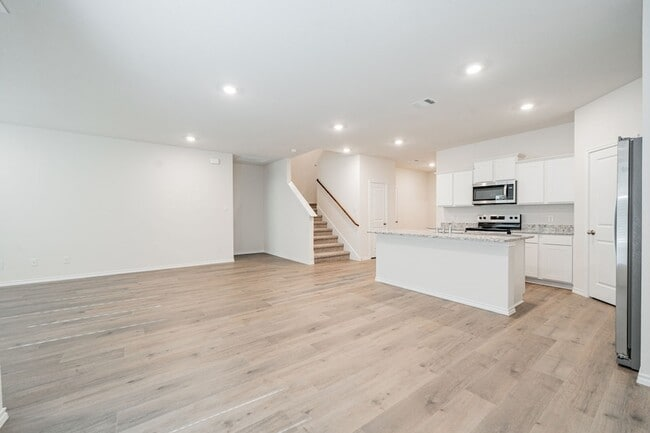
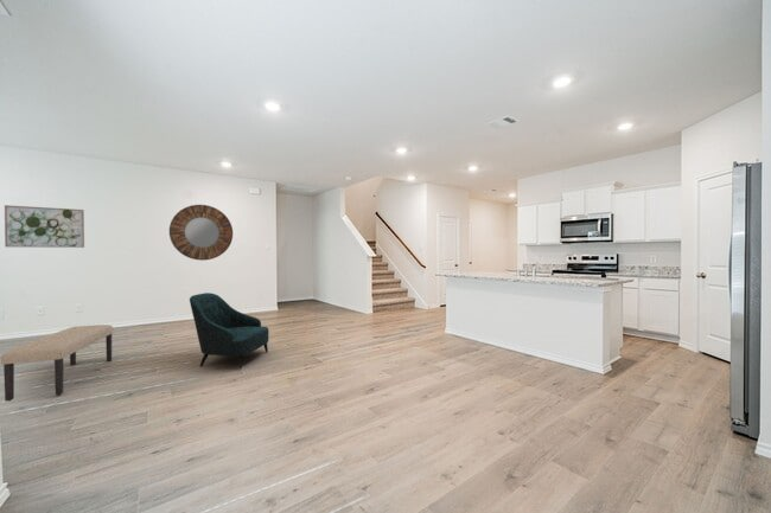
+ bench (66, 355)
+ armchair (232, 326)
+ home mirror (202, 232)
+ wall art (46, 226)
